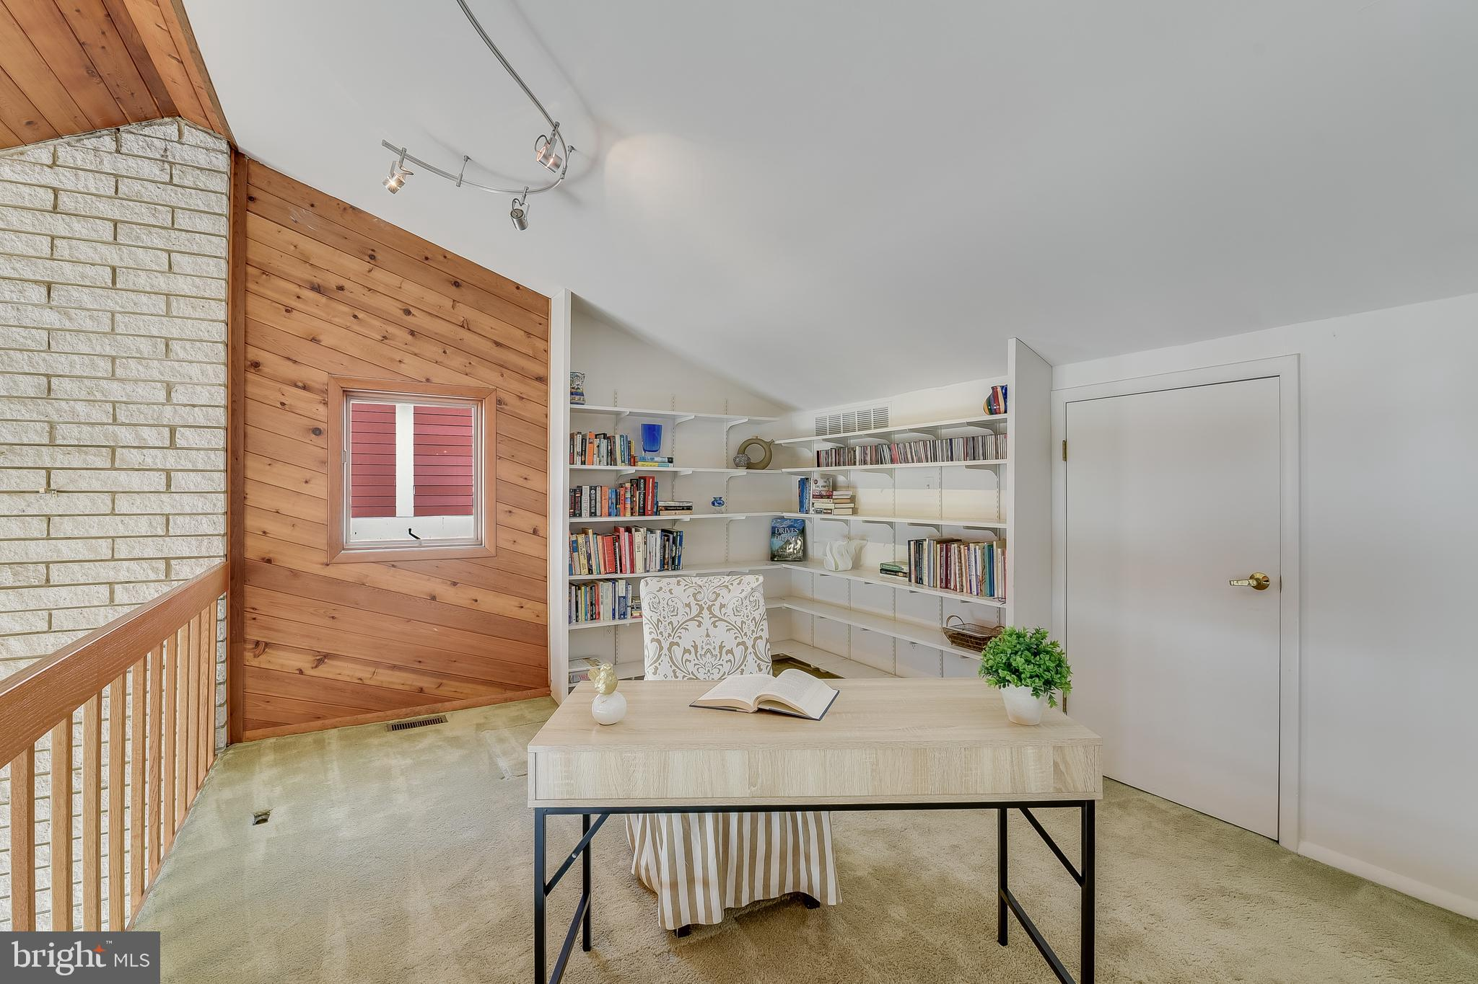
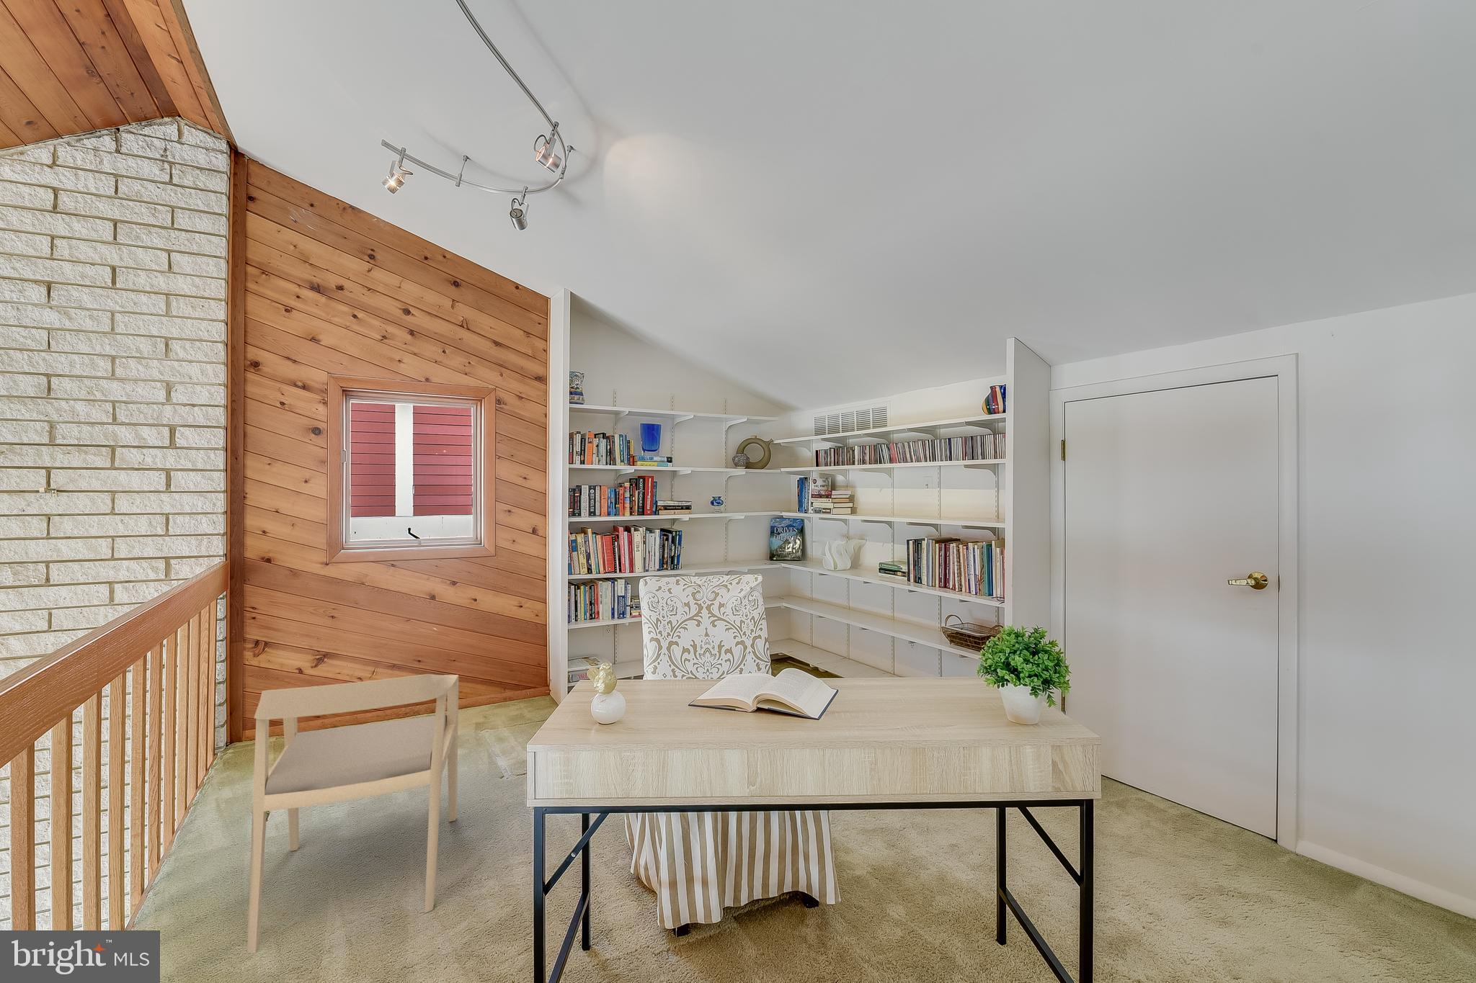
+ armchair (362, 768)
